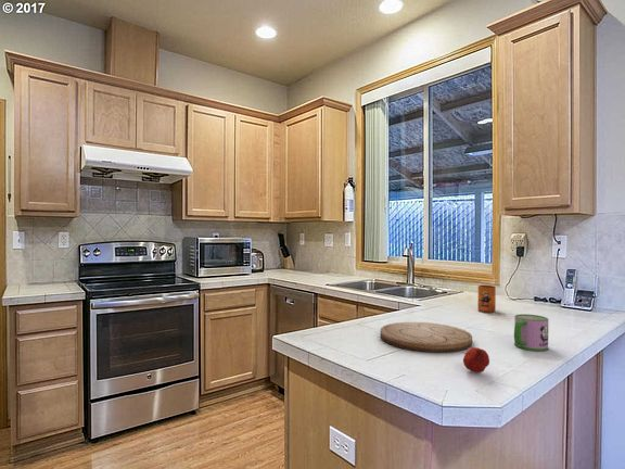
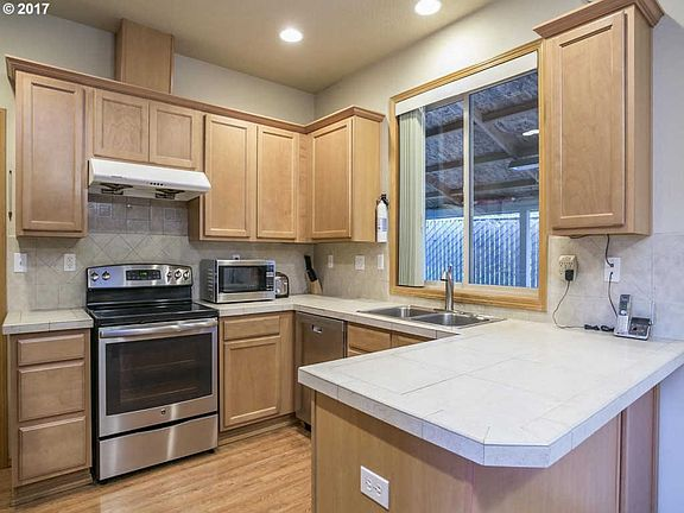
- fruit (475, 358)
- mug (527, 332)
- mug (487, 297)
- cutting board (424, 335)
